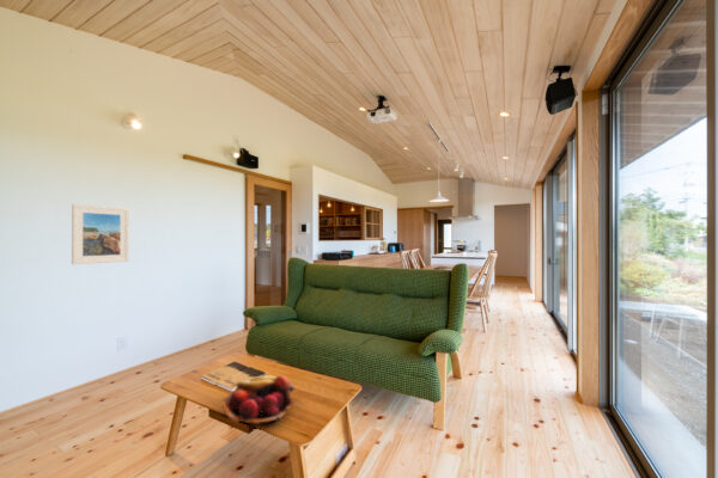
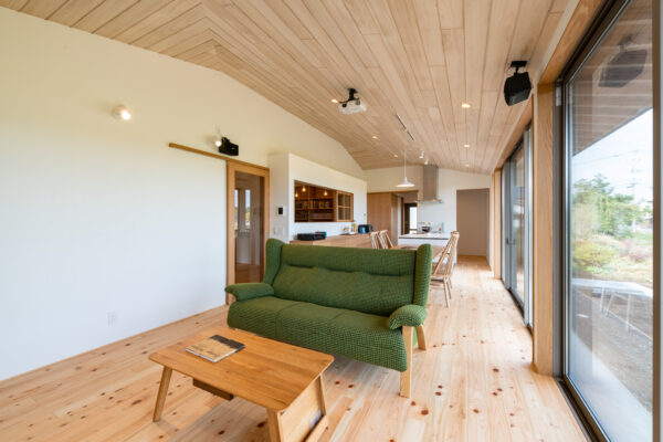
- fruit basket (260, 396)
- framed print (102, 234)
